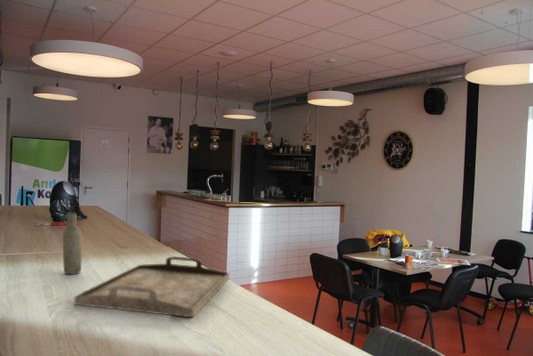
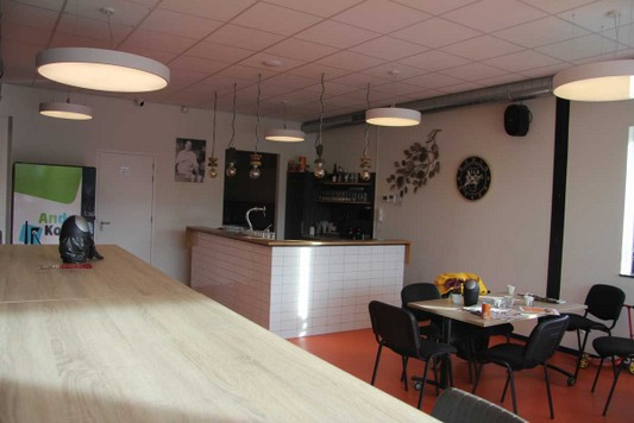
- serving tray (161, 280)
- bottle (72, 242)
